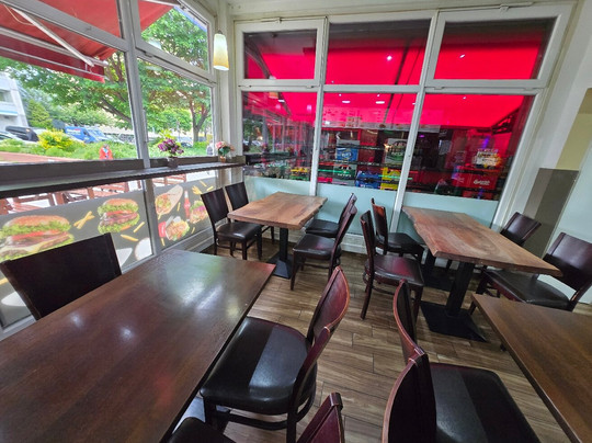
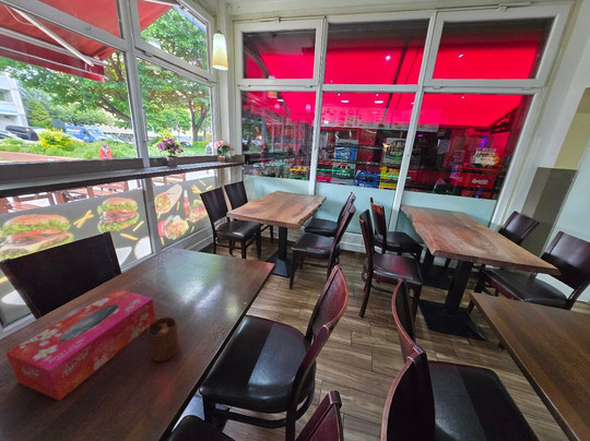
+ tissue box (94, 334)
+ cup (161, 336)
